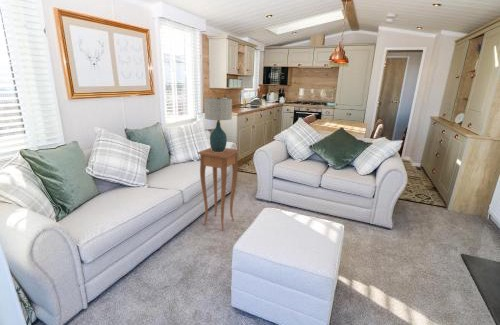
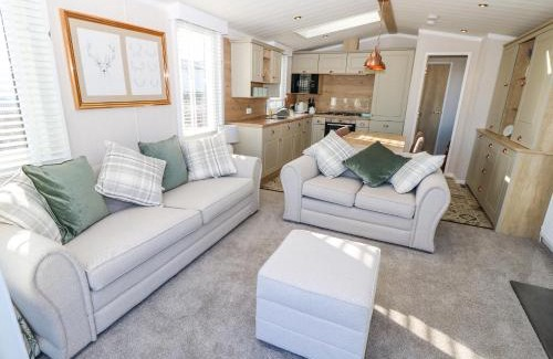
- table lamp (218, 124)
- side table (221, 188)
